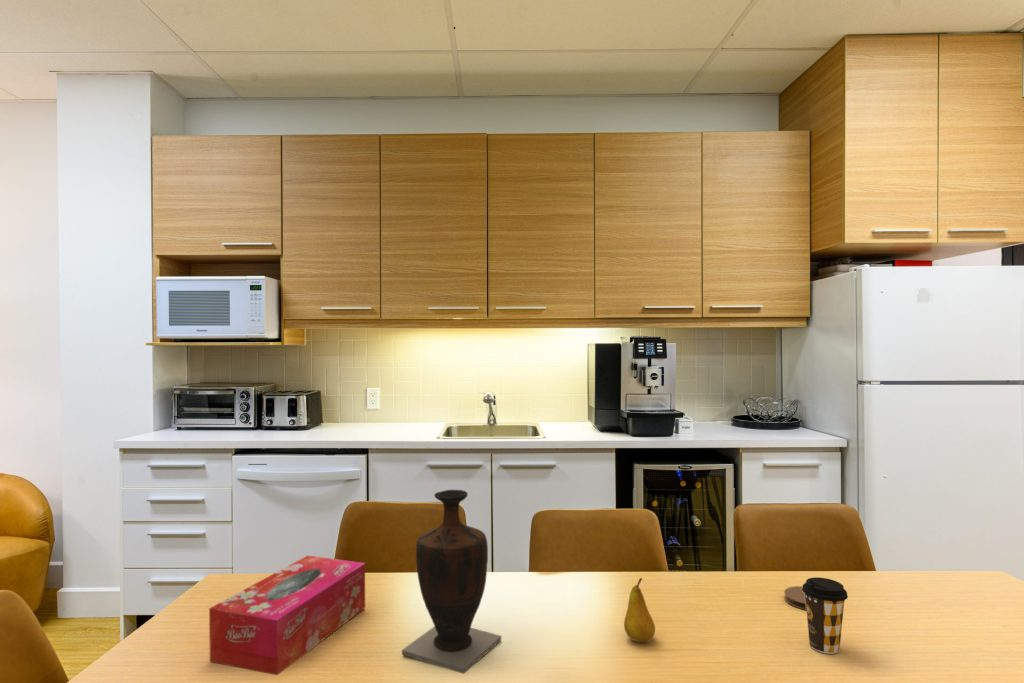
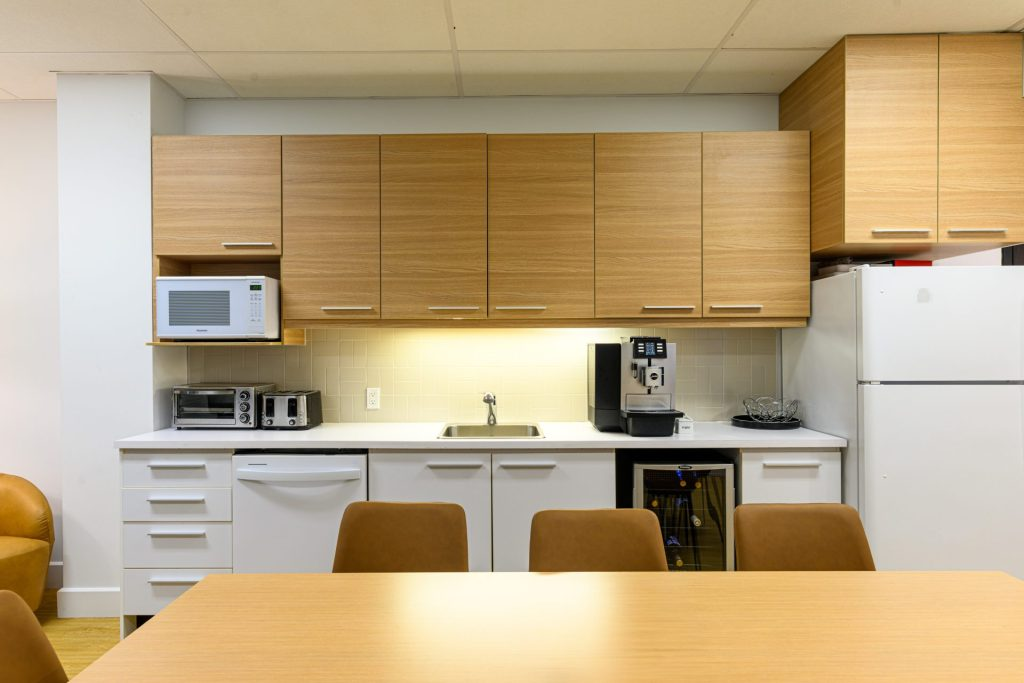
- fruit (639, 608)
- vase (452, 570)
- coaster (805, 600)
- tissue box (294, 607)
- coffee cup (824, 615)
